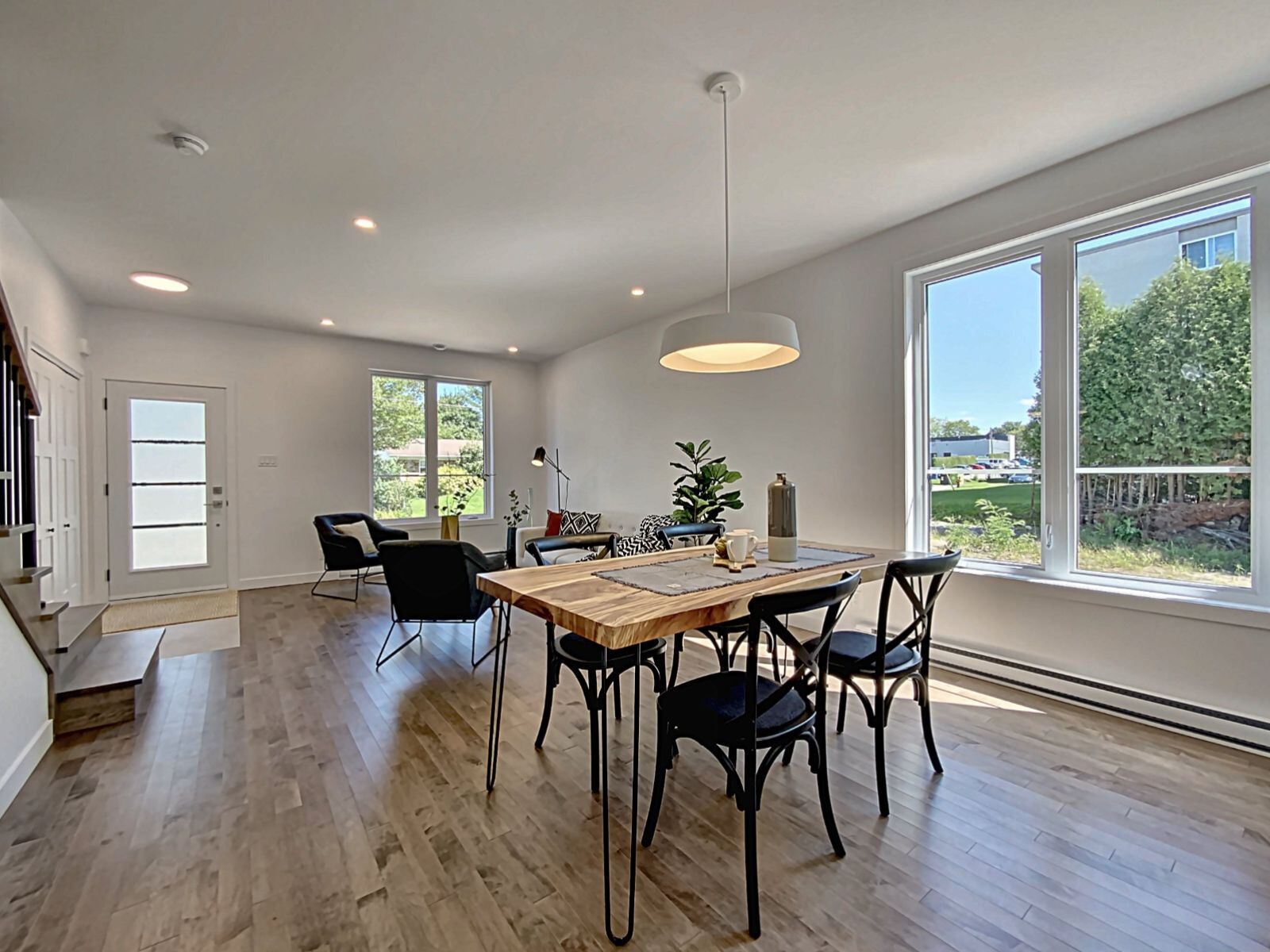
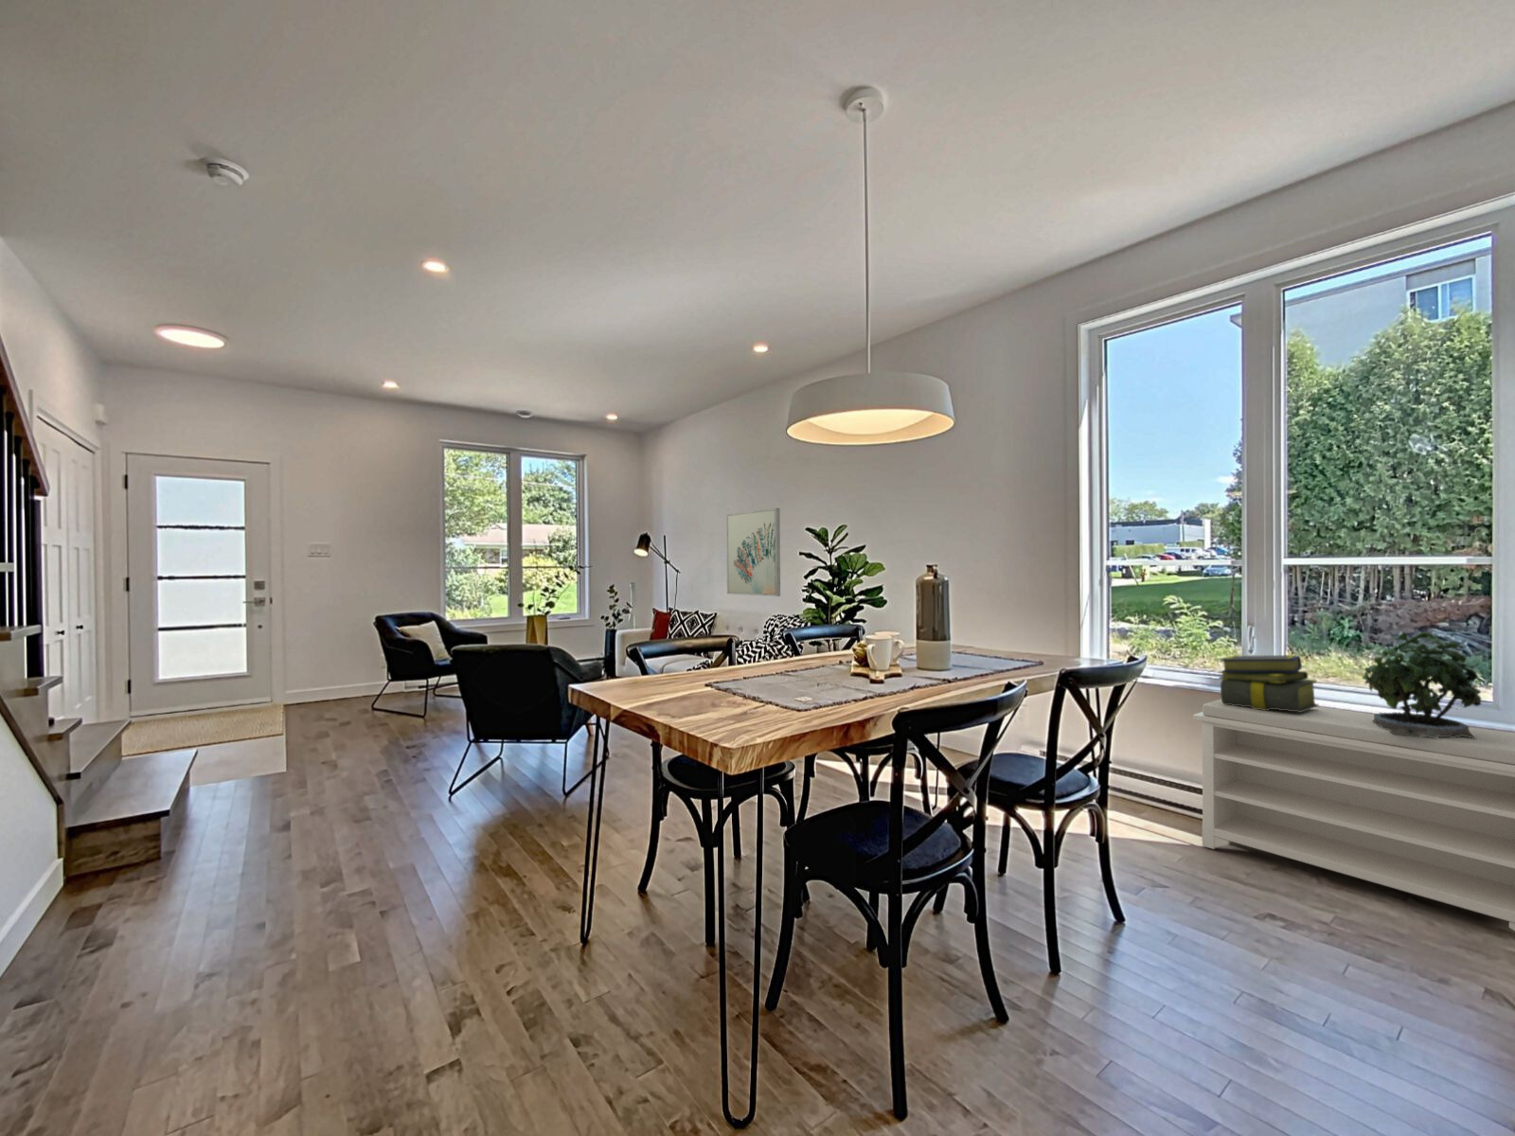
+ bench (1361, 798)
+ wall art (752, 552)
+ stack of books (1263, 680)
+ potted plant (1418, 678)
